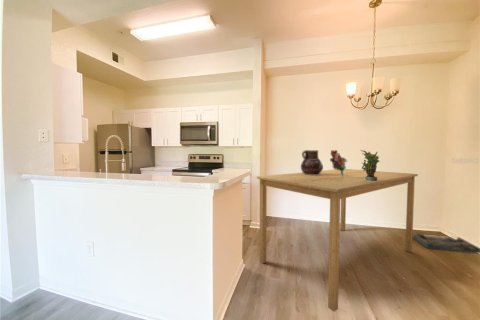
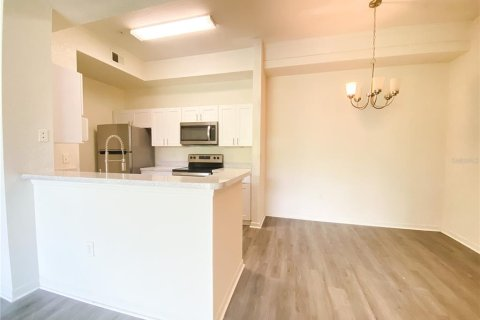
- ceramic pot (311, 162)
- potted plant (368, 164)
- bouquet (338, 163)
- dining table (339, 216)
- relief sculpture (440, 240)
